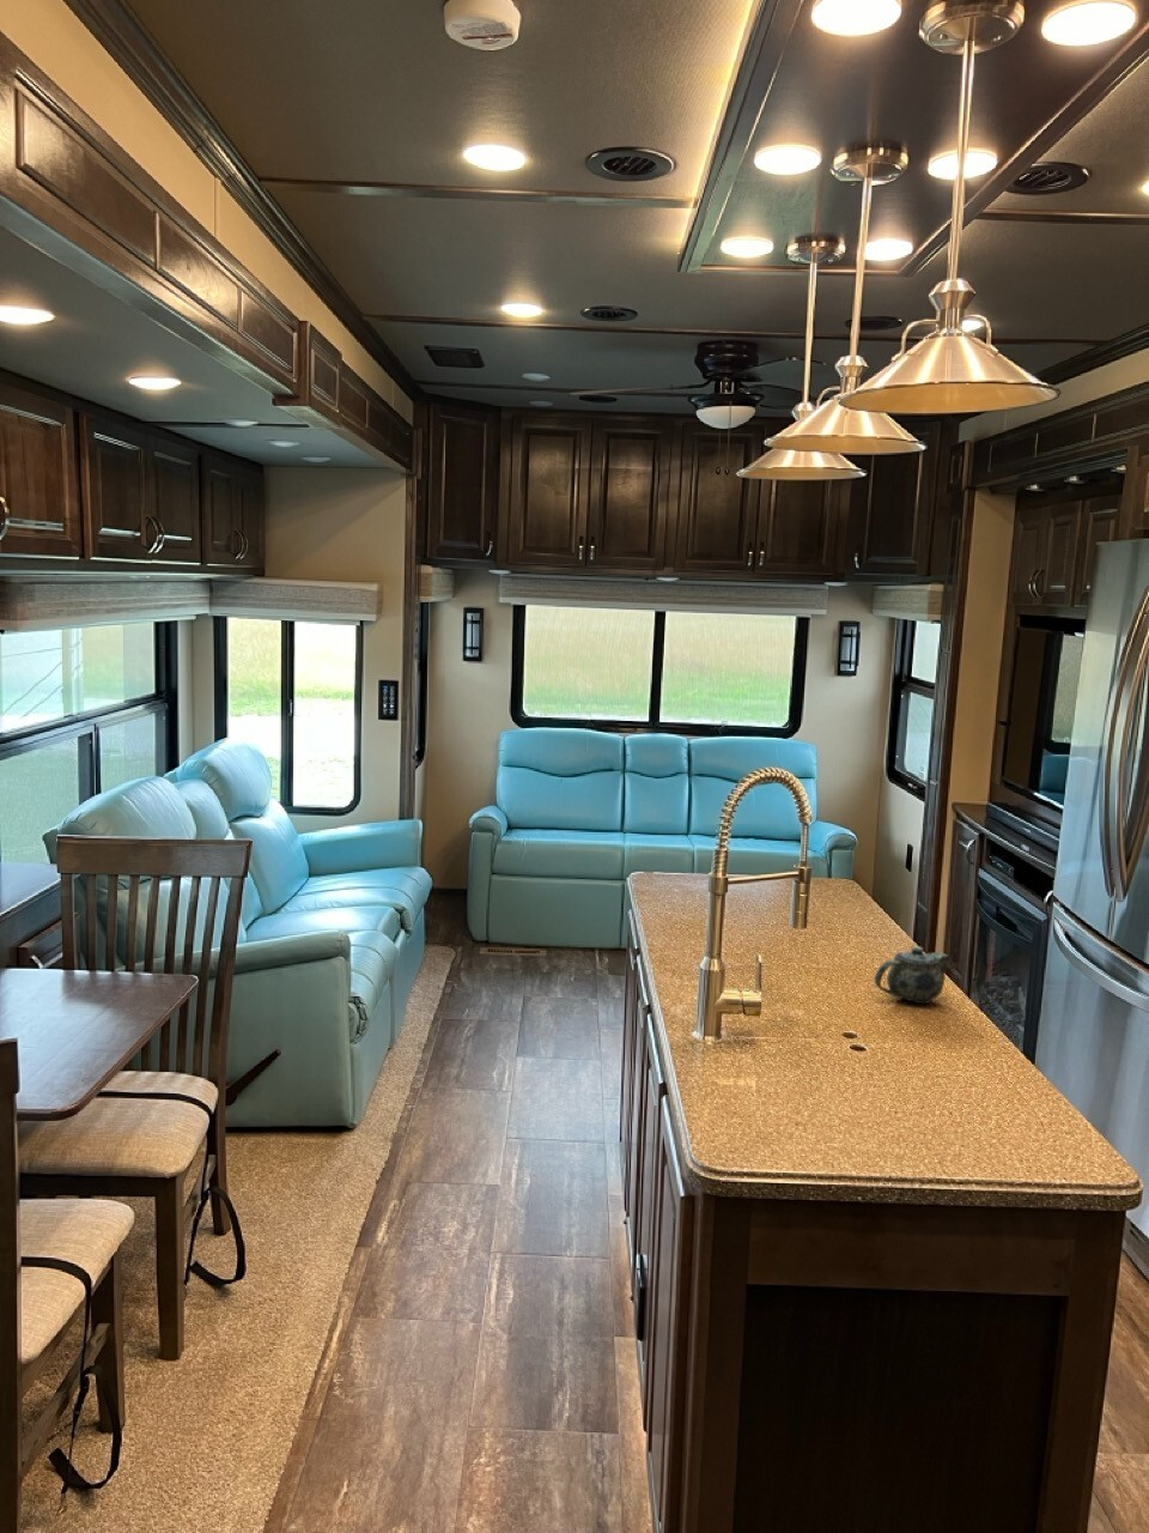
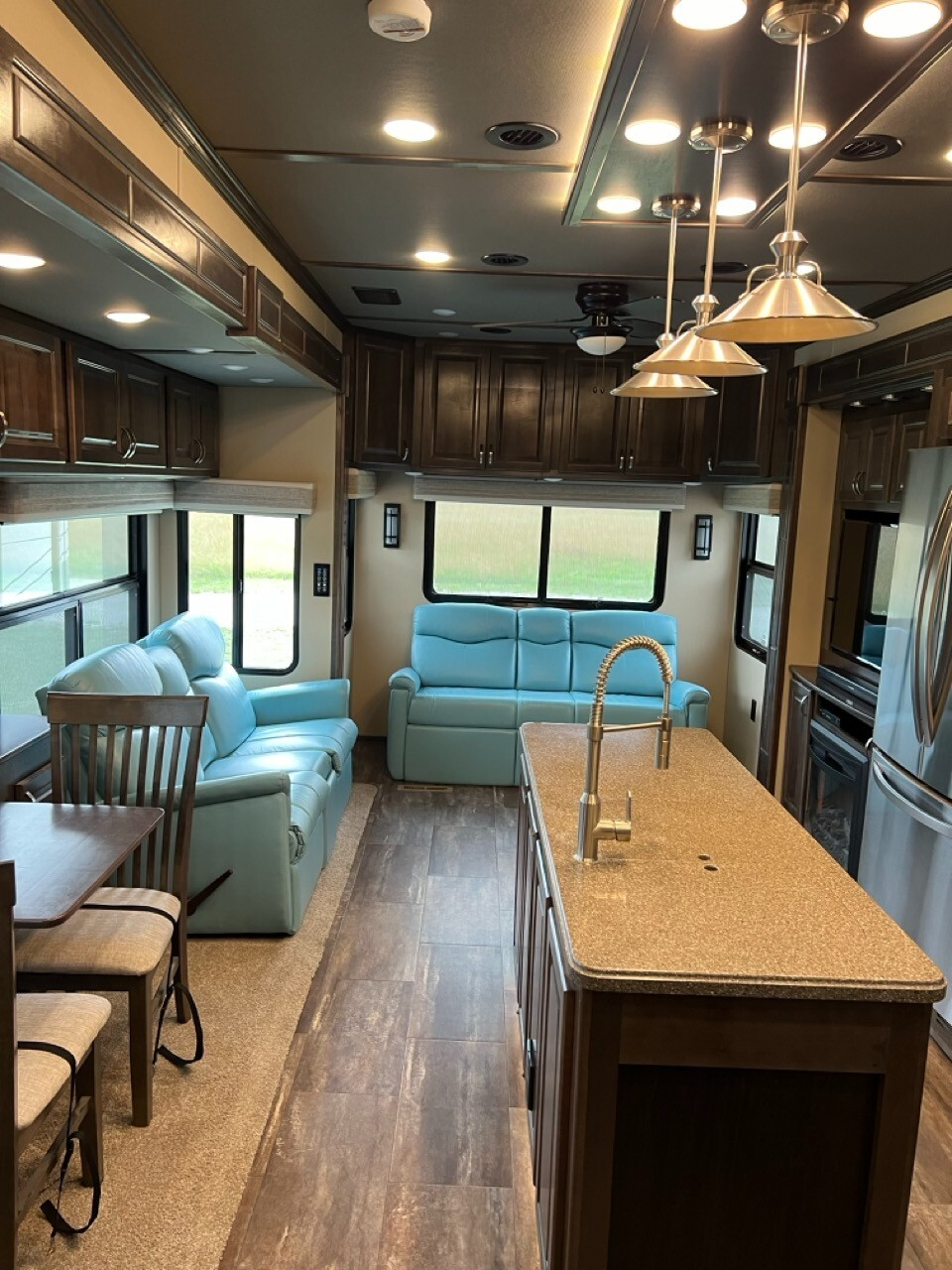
- chinaware (914, 973)
